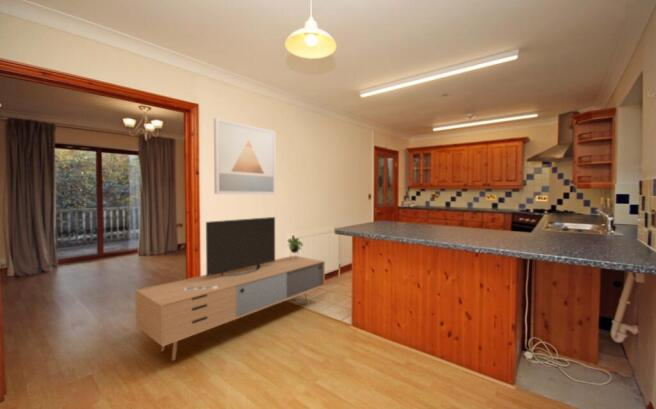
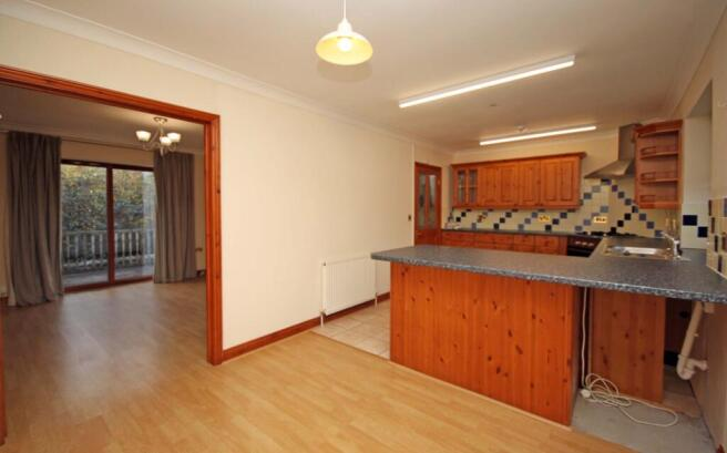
- media console (246, 271)
- wall art (247, 160)
